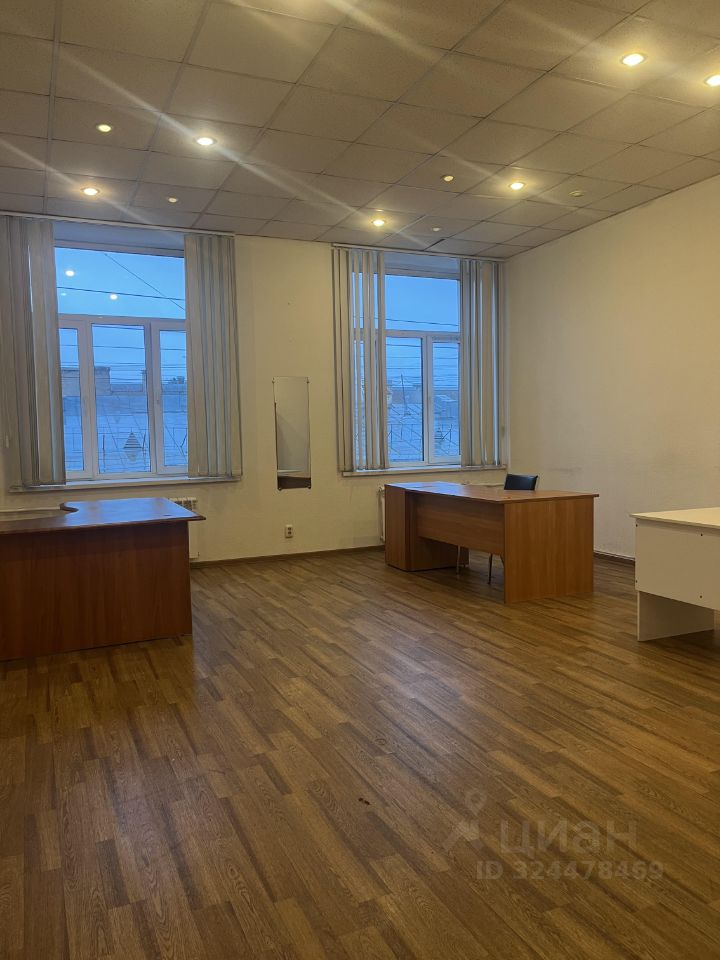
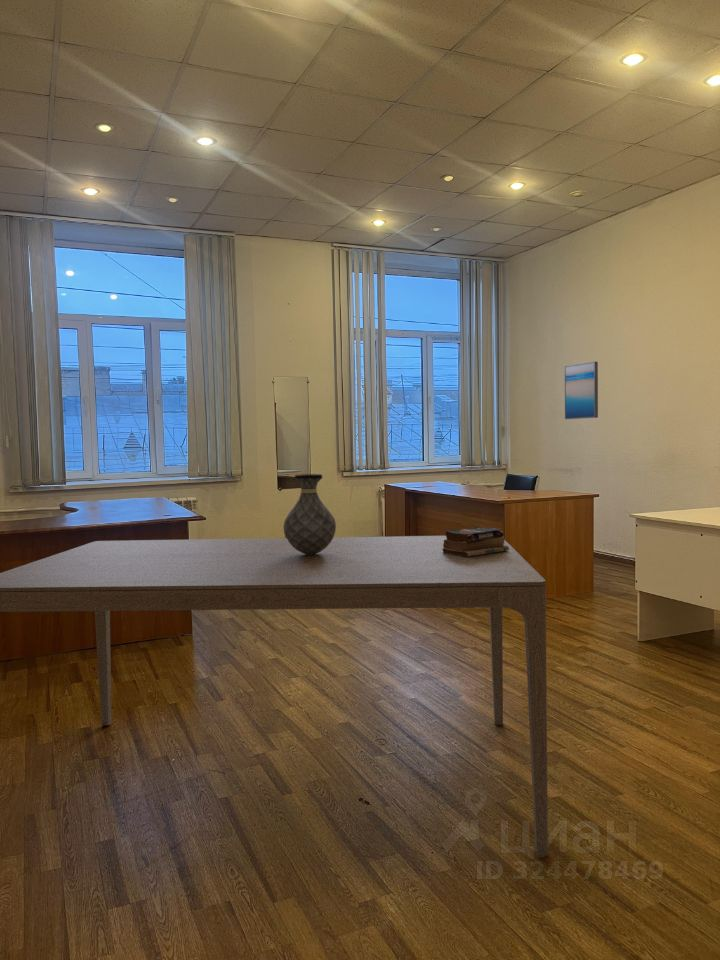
+ wall art (580, 391)
+ vase (309, 514)
+ dining table (277, 608)
+ books (475, 540)
